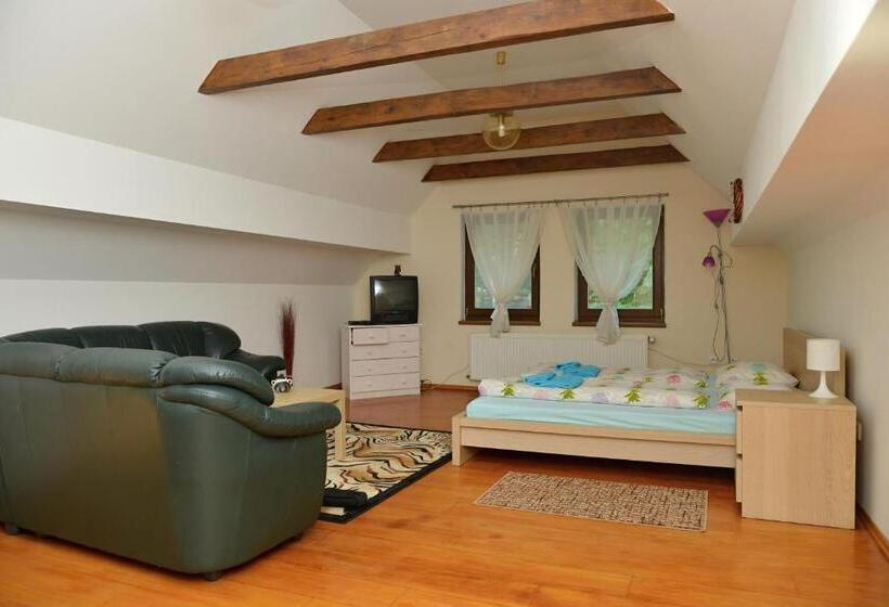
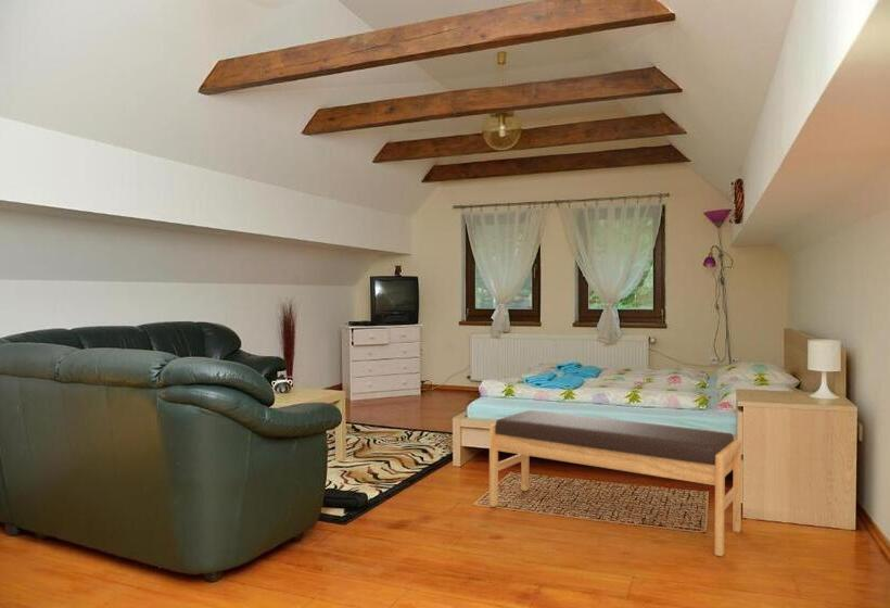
+ bench (610, 468)
